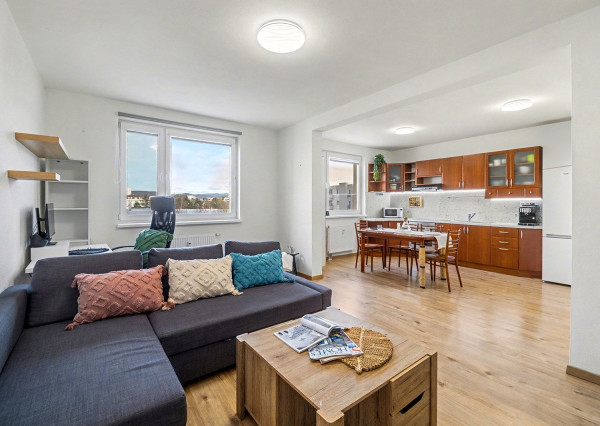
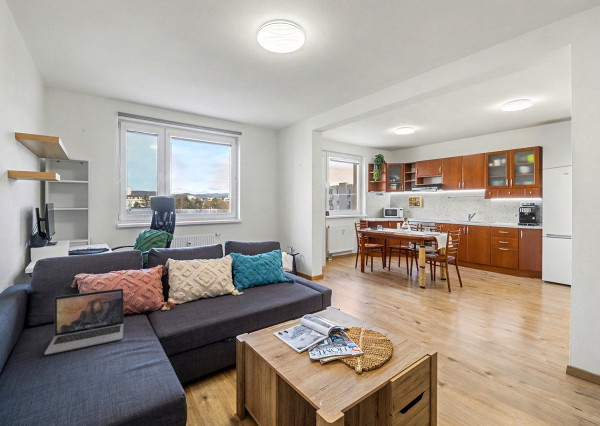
+ laptop (88, 318)
